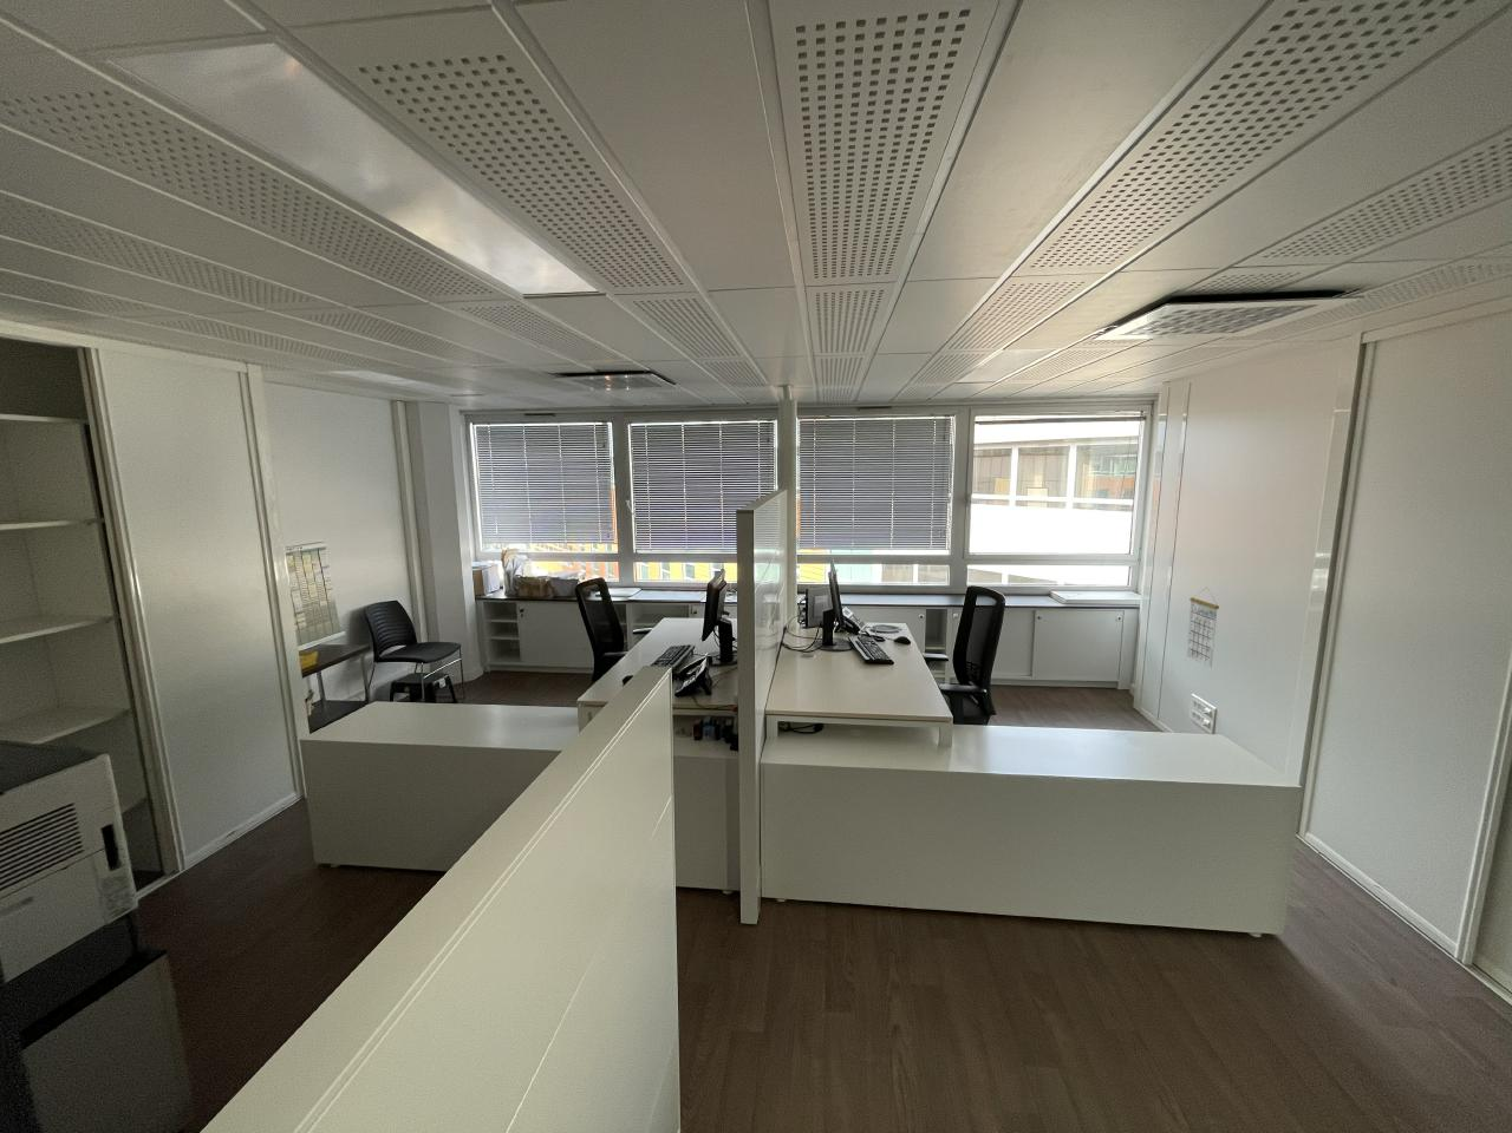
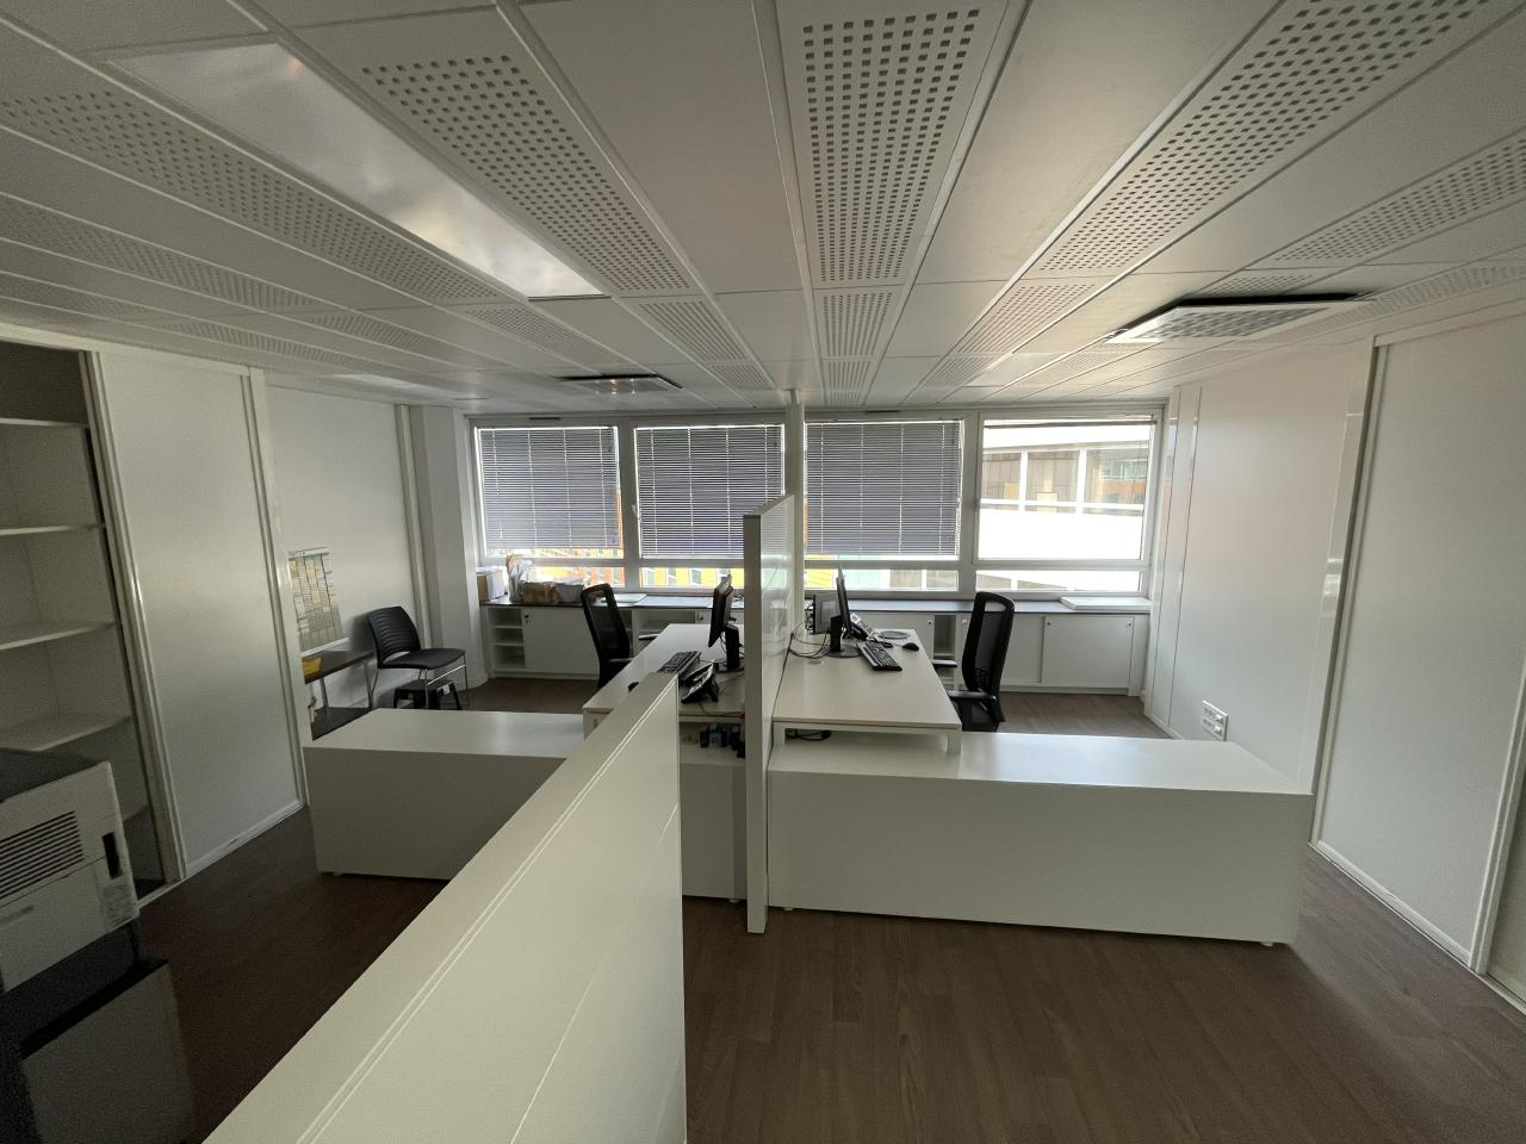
- calendar (1201, 625)
